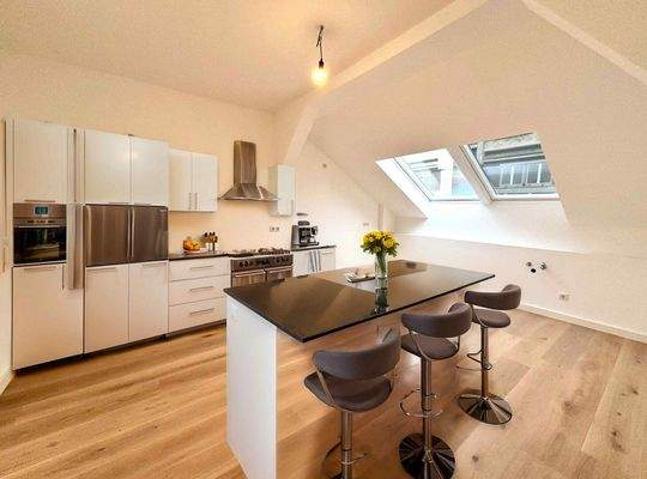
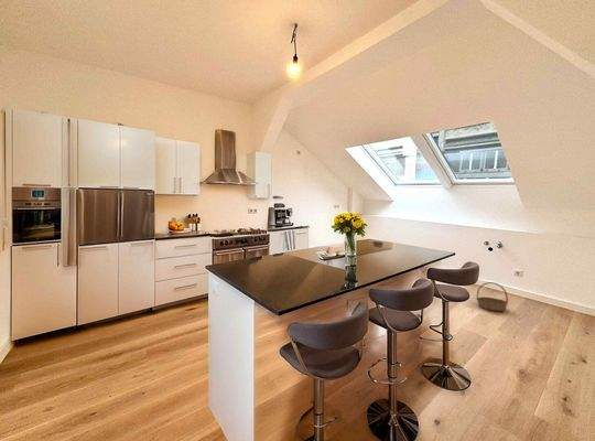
+ basket (491, 298)
